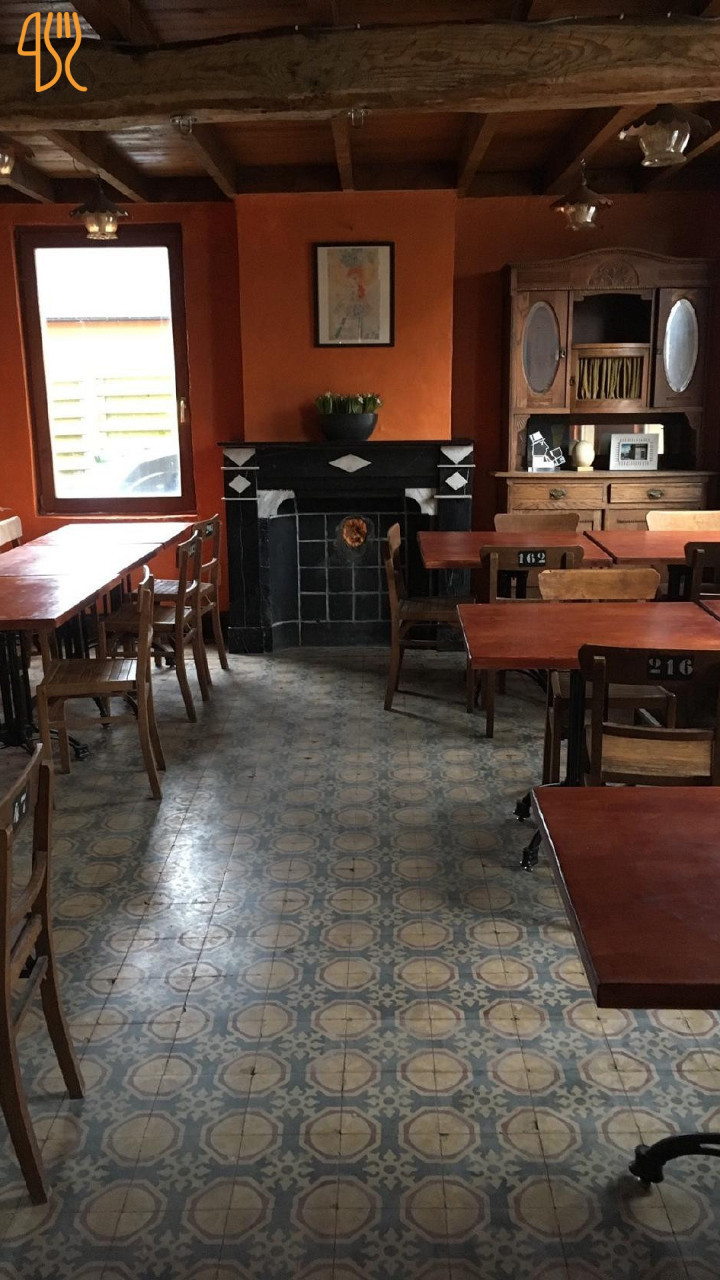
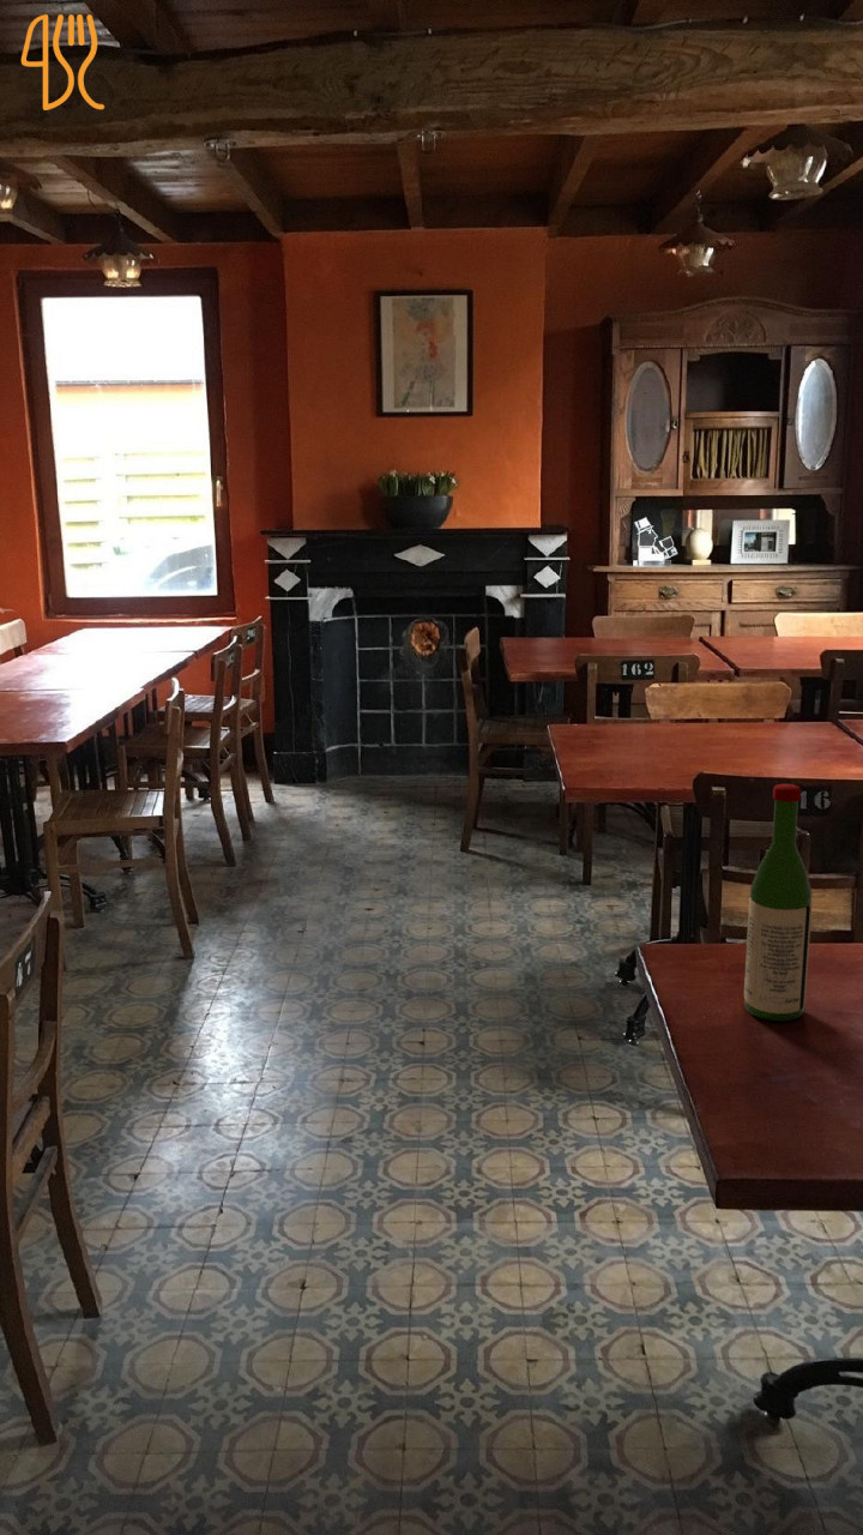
+ wine bottle (780, 901)
